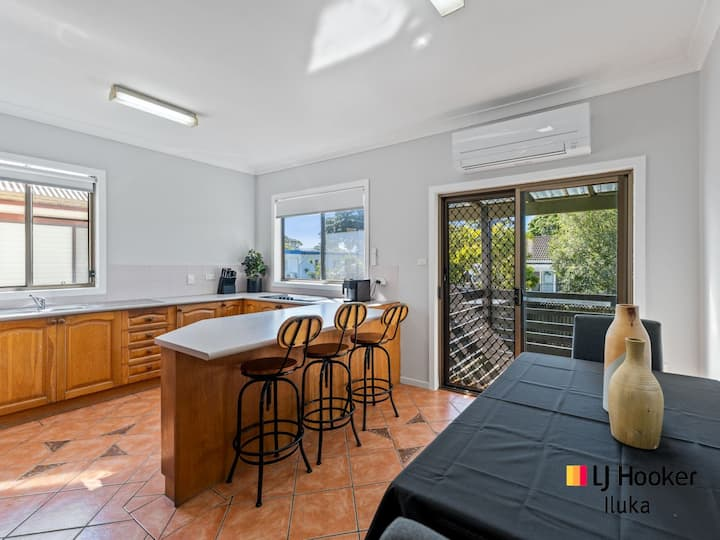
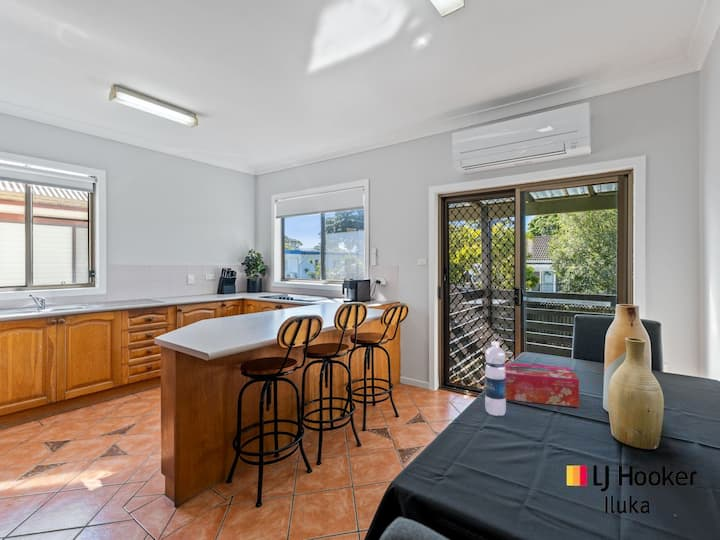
+ tissue box (530, 382)
+ water bottle (495, 377)
